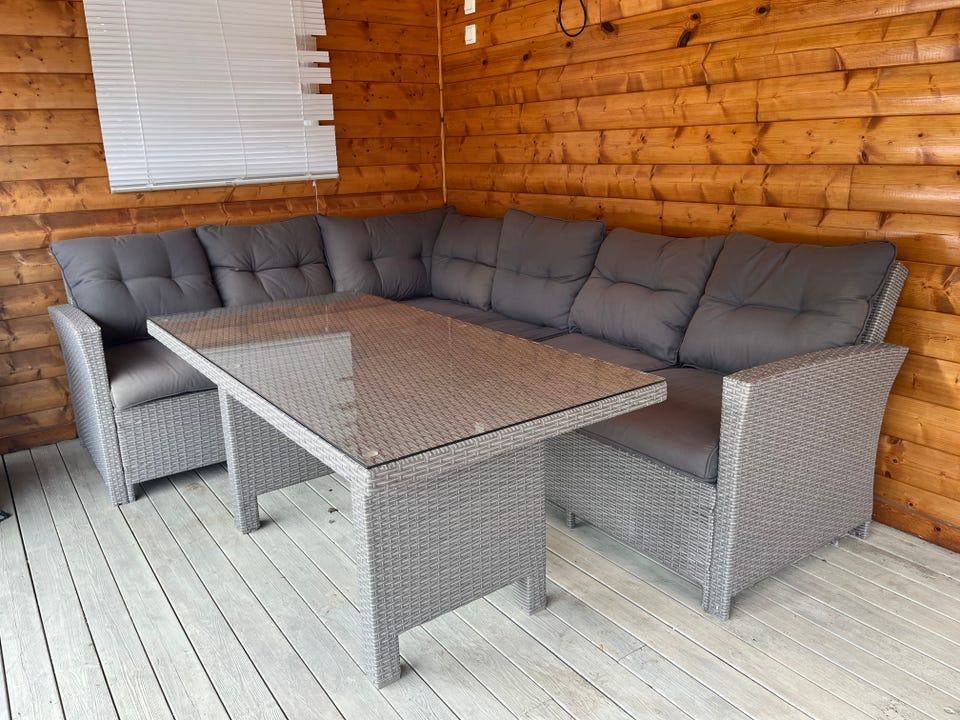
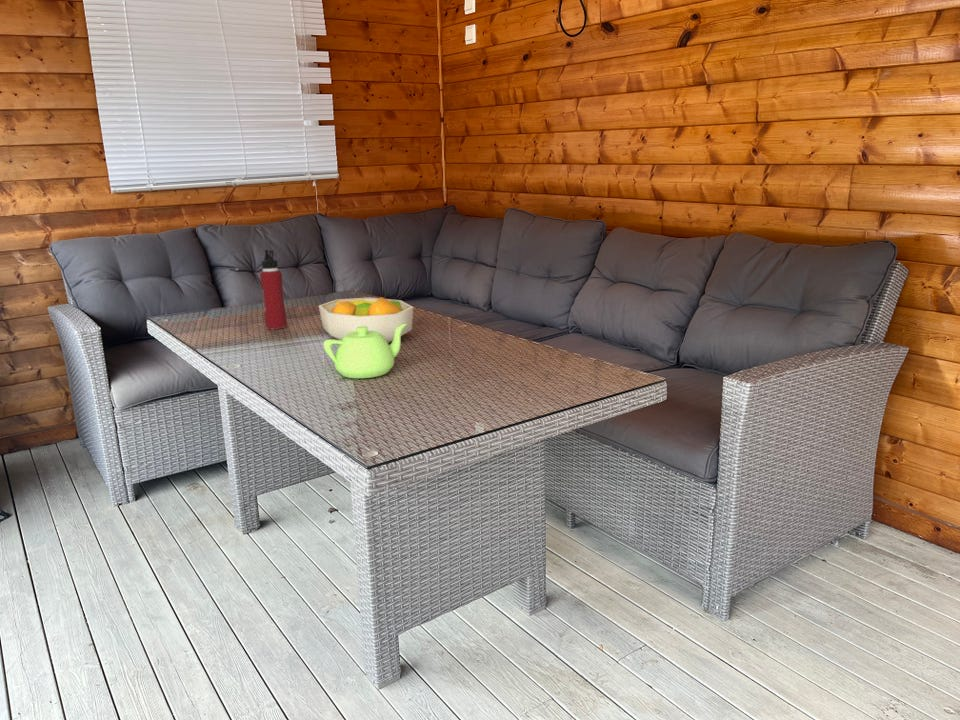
+ fruit bowl (365, 314)
+ water bottle (272, 288)
+ teapot (367, 349)
